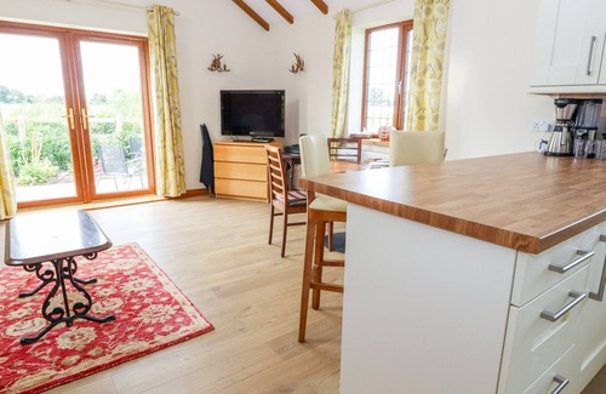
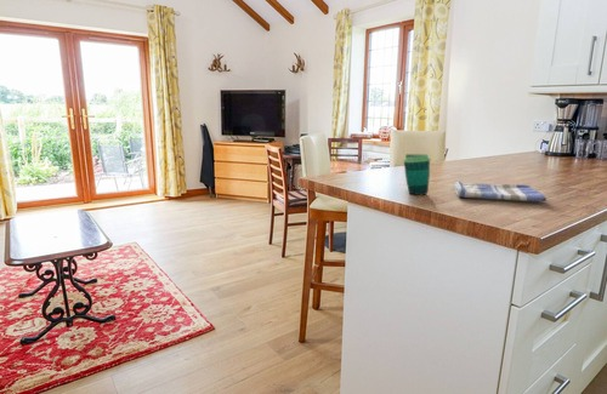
+ cup (415, 173)
+ dish towel (494, 190)
